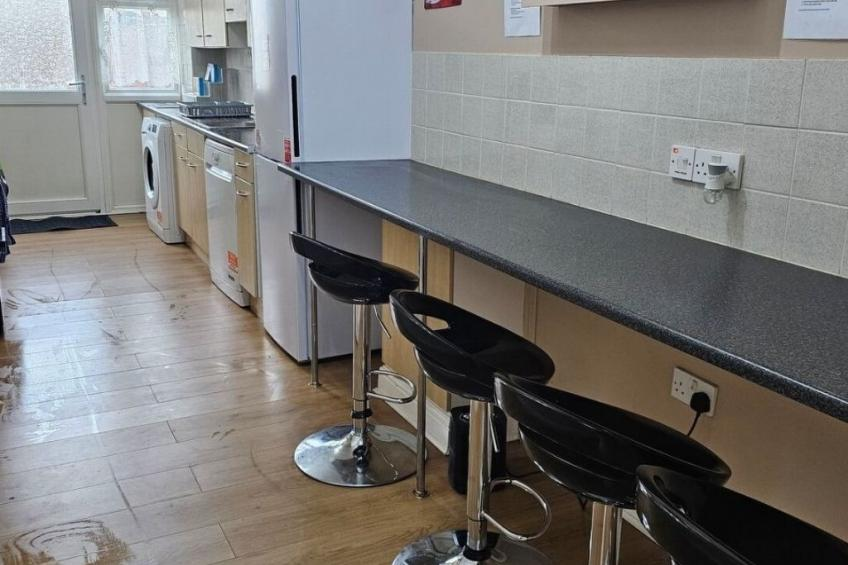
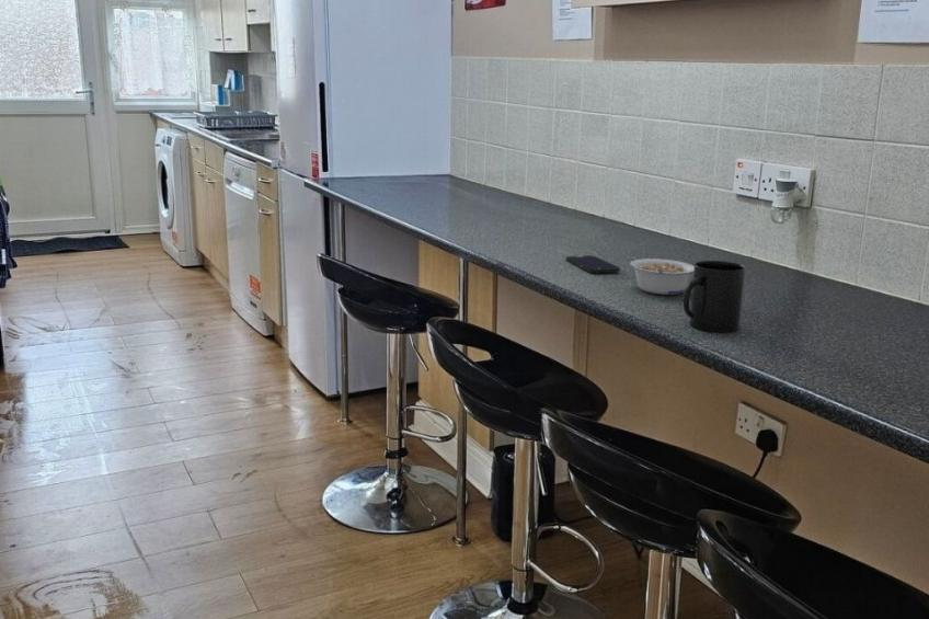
+ smartphone (592, 263)
+ mug (709, 296)
+ legume (663, 275)
